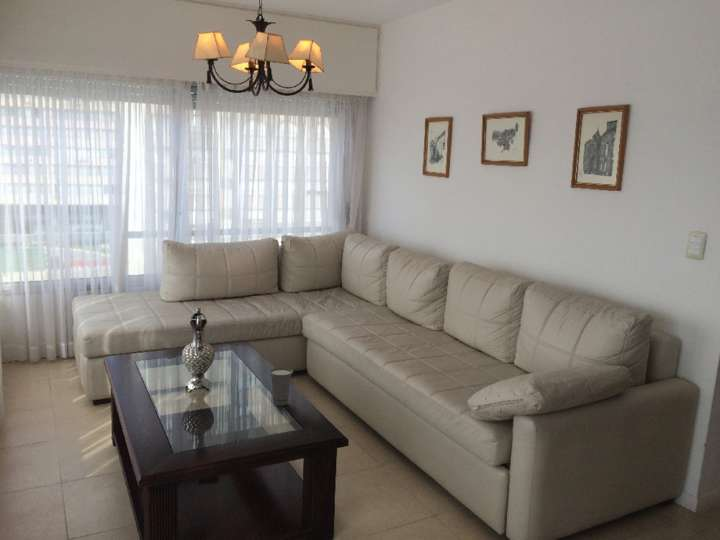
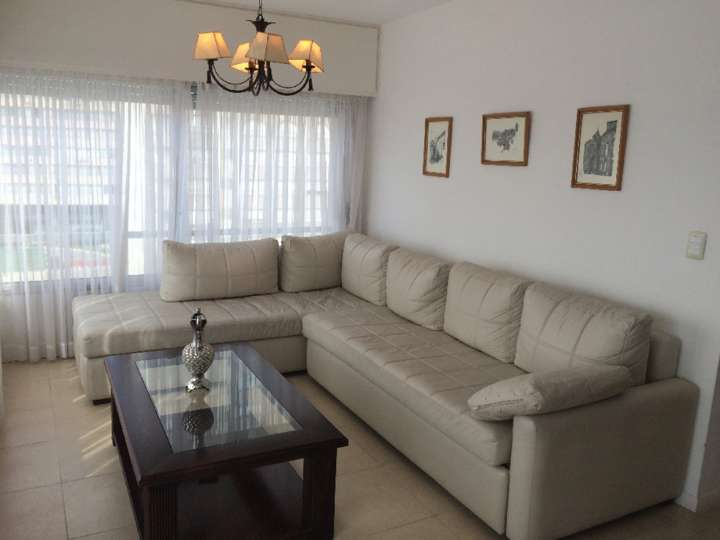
- cup (280, 387)
